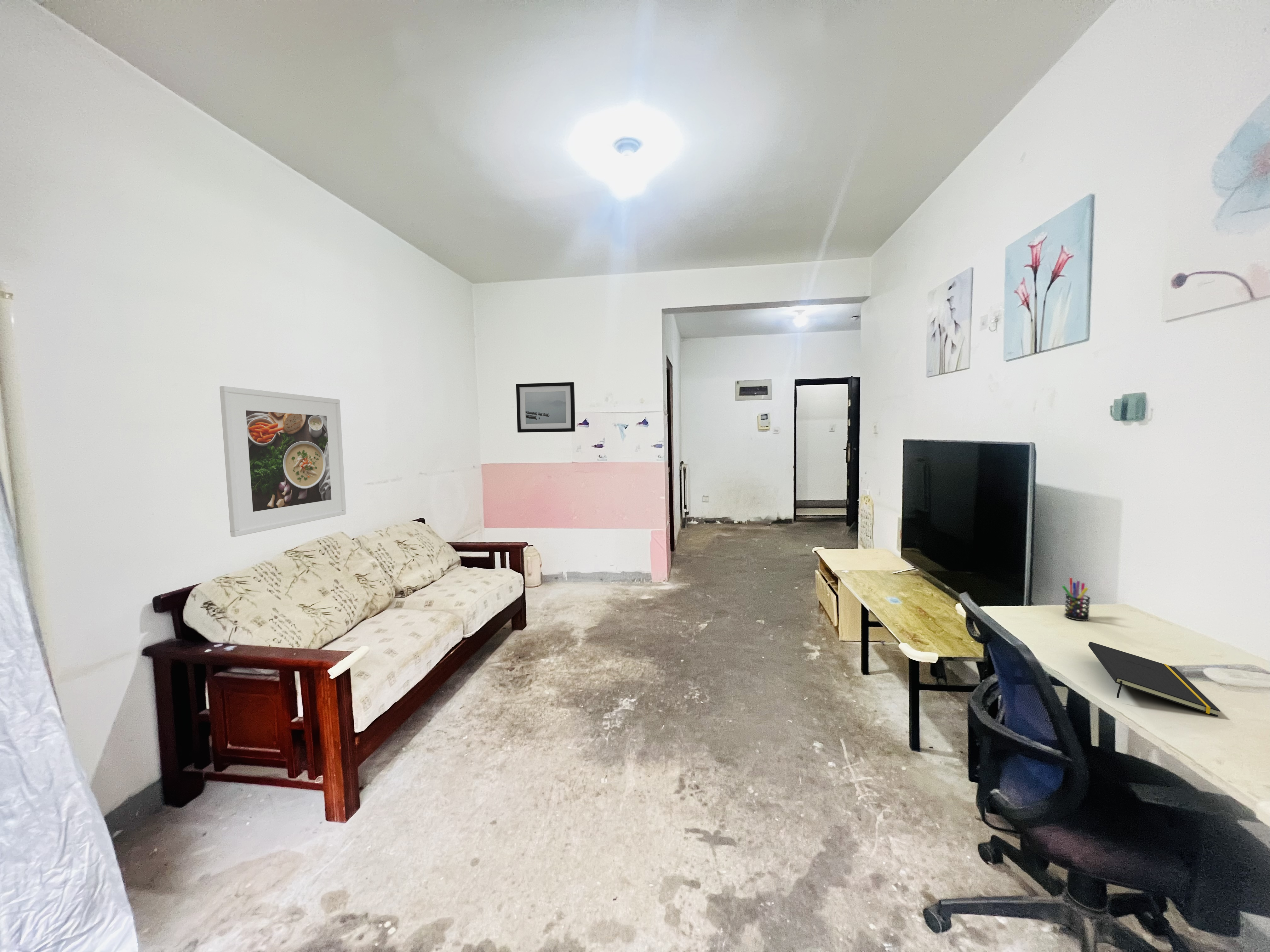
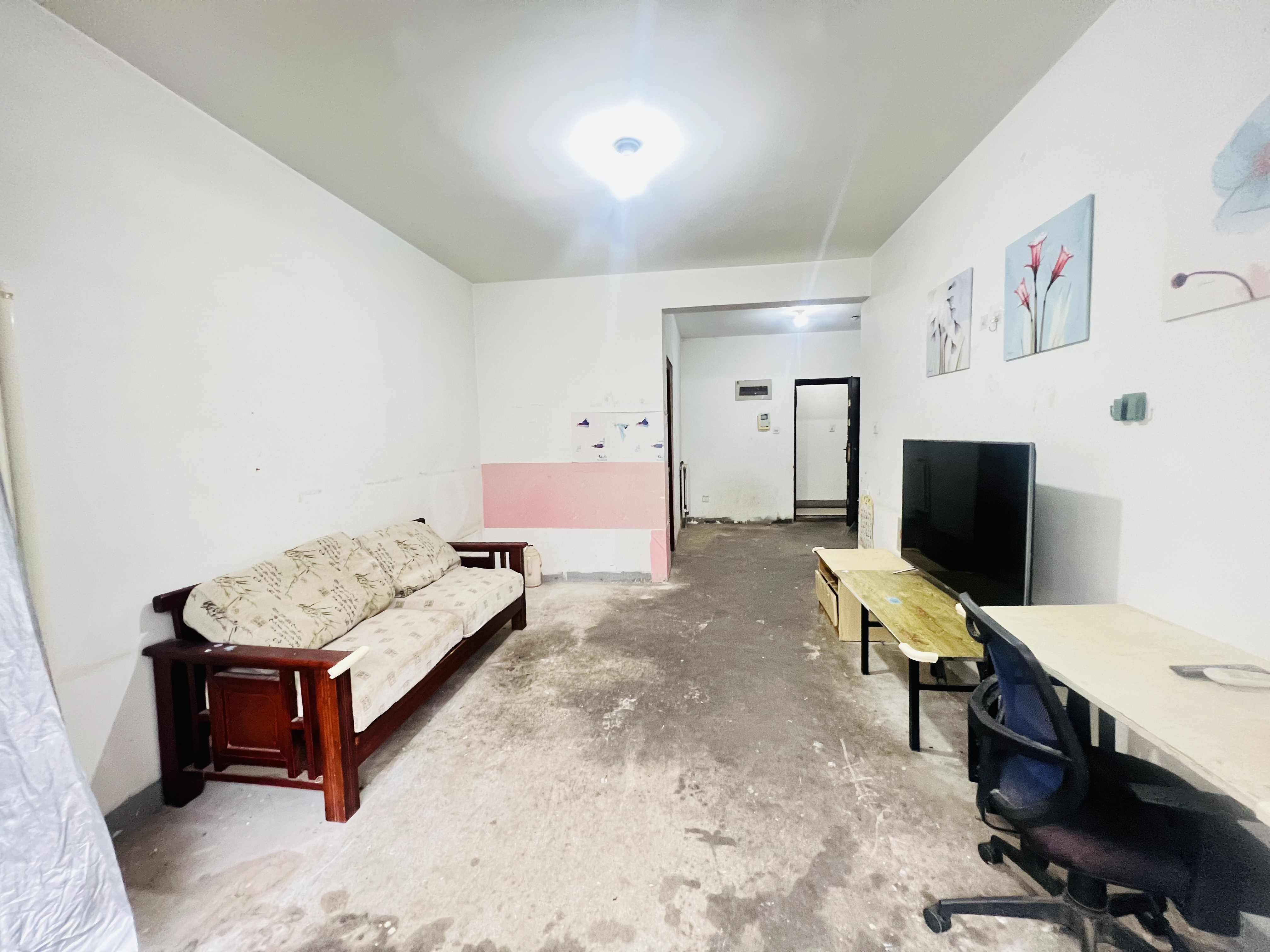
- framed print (292, 459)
- pen holder (1074, 598)
- wall art (546, 408)
- notepad (1146, 675)
